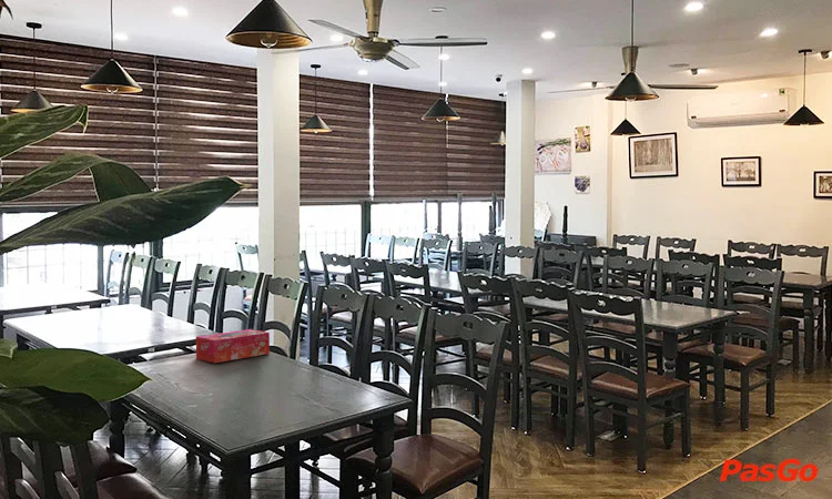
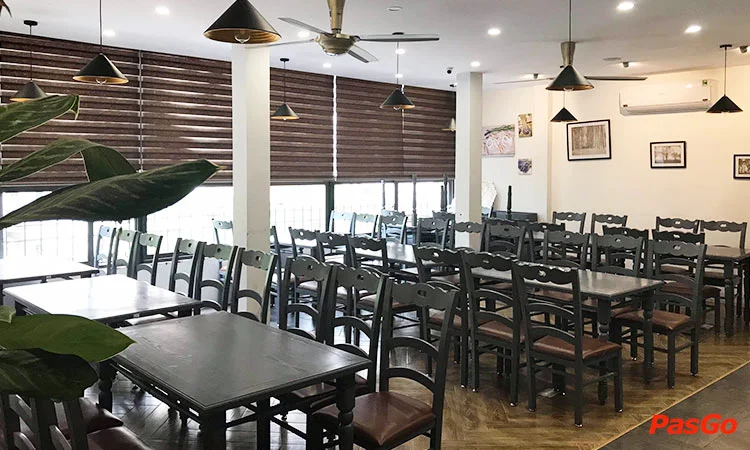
- tissue box (233, 345)
